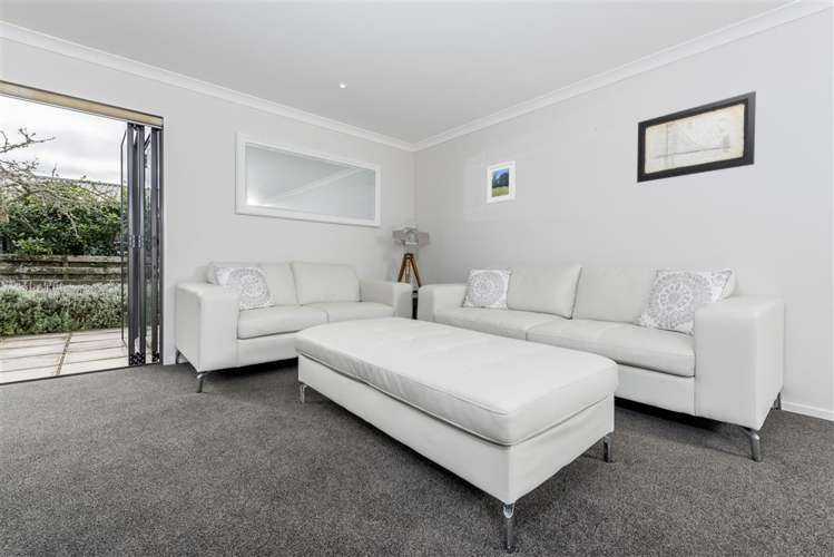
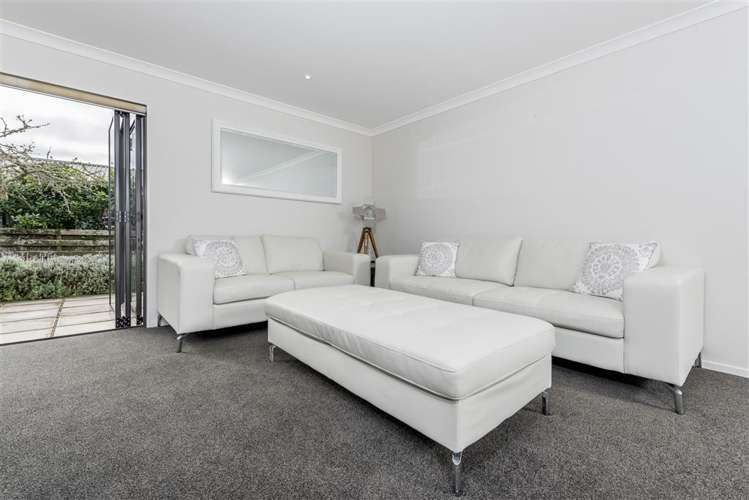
- wall art (690, 141)
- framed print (500, 183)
